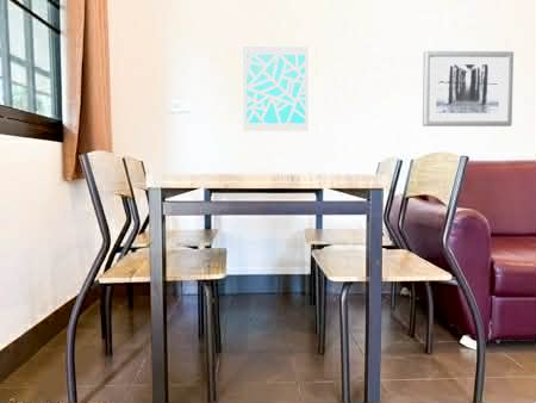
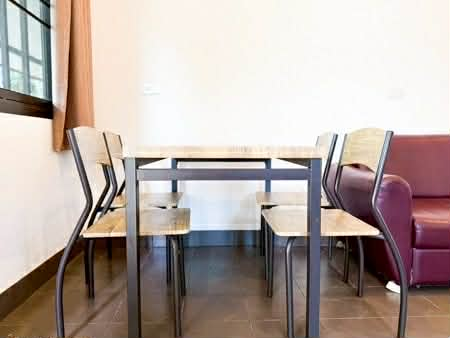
- wall art (275, 88)
- wall art (467, 88)
